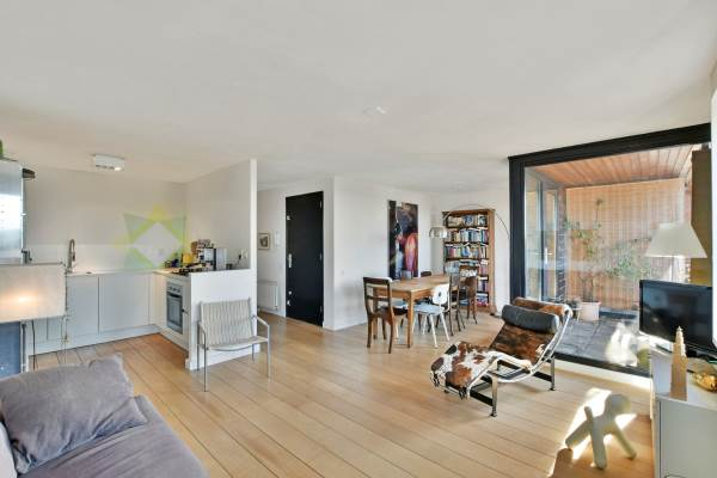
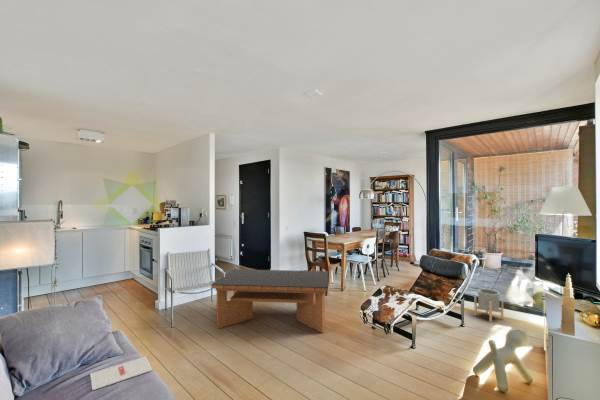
+ magazine (121, 371)
+ coffee table (274, 298)
+ planter (488, 304)
